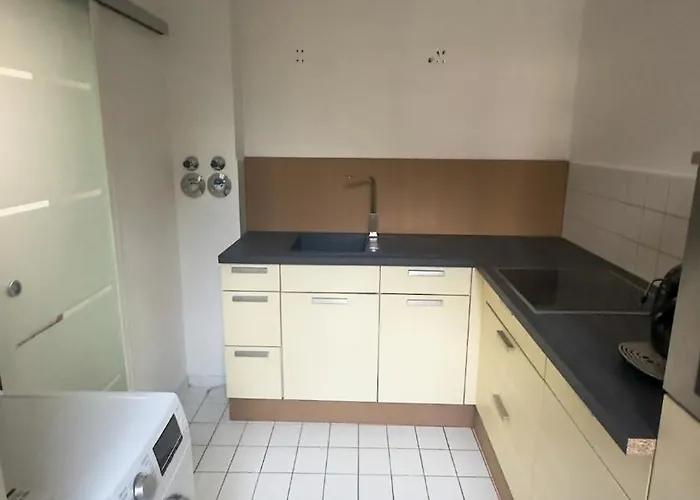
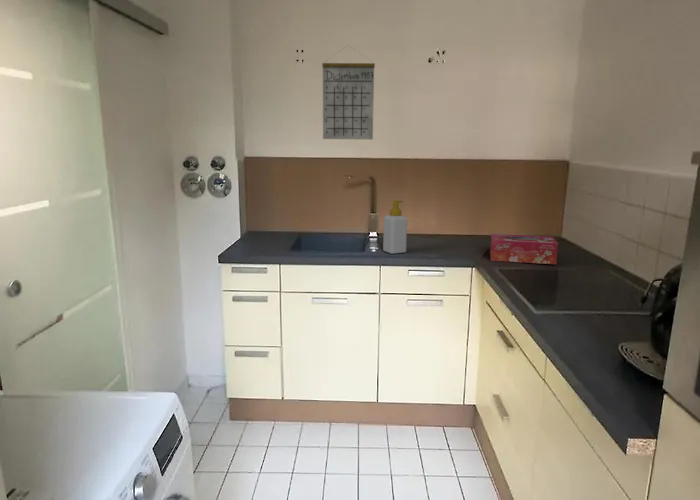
+ tissue box (522, 248)
+ soap bottle (395, 226)
+ calendar (348, 92)
